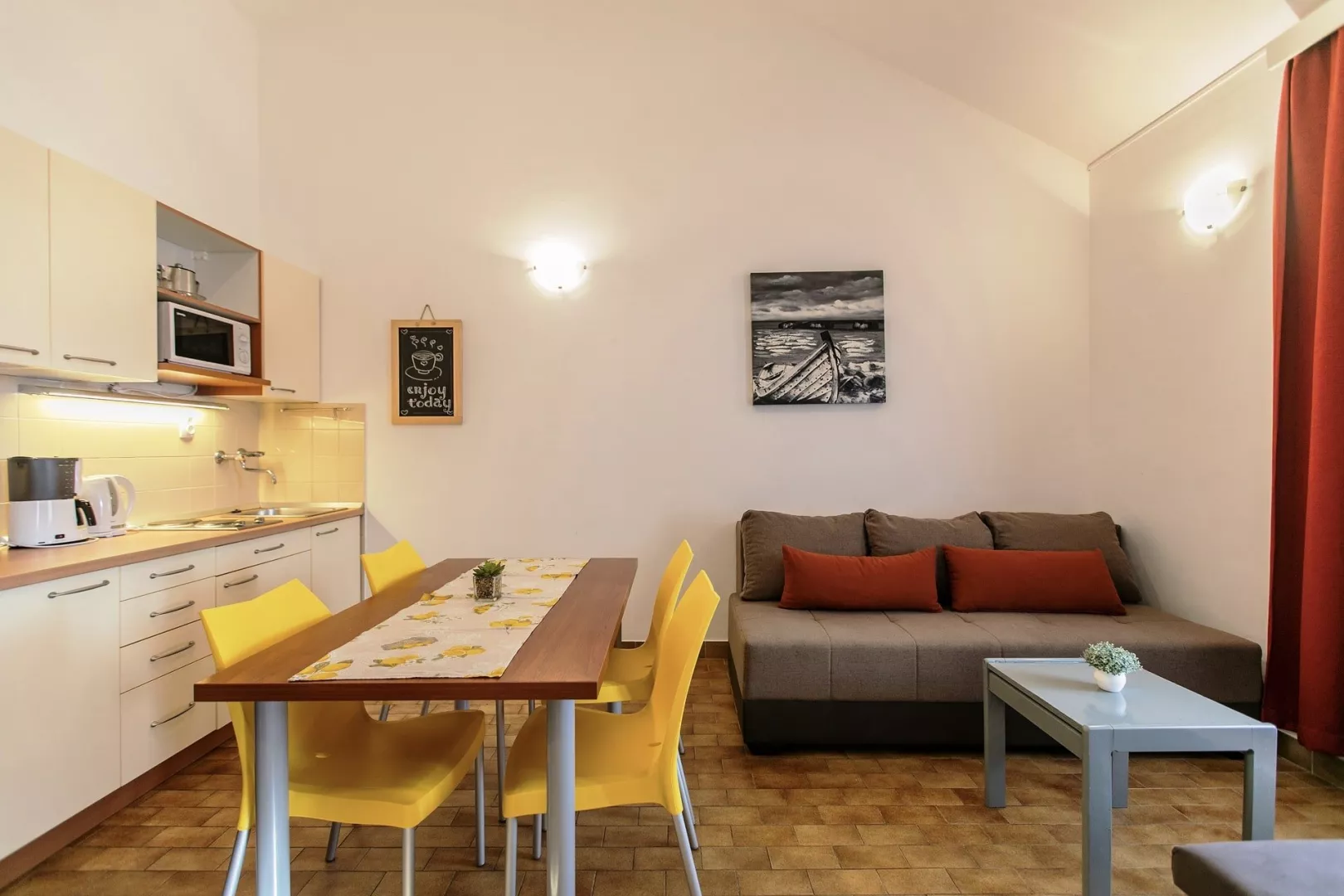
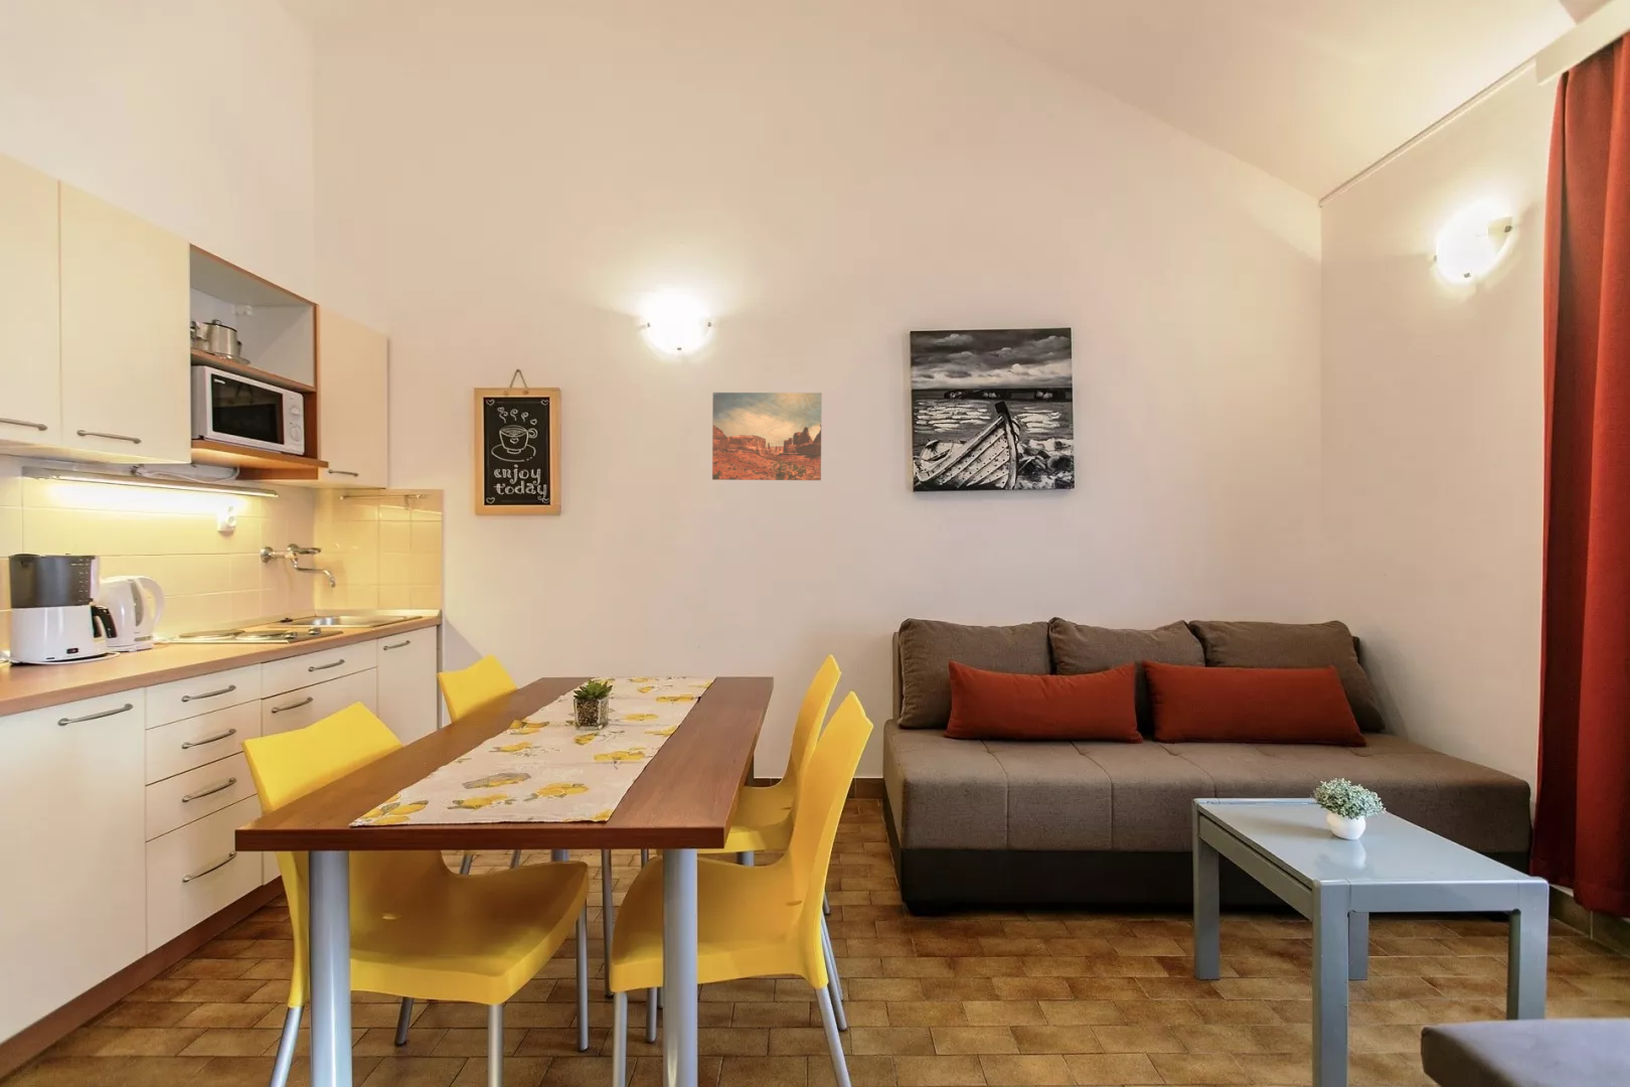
+ wall art (766, 436)
